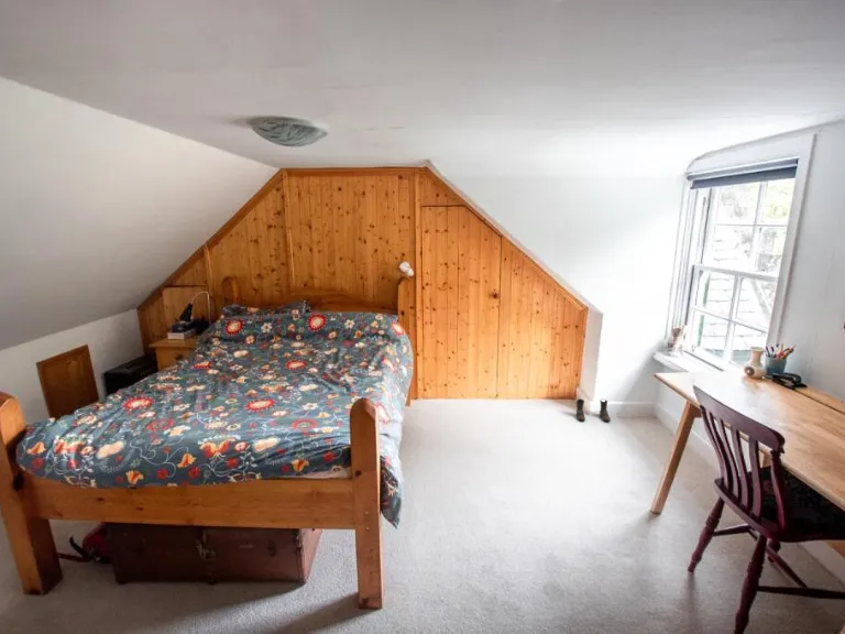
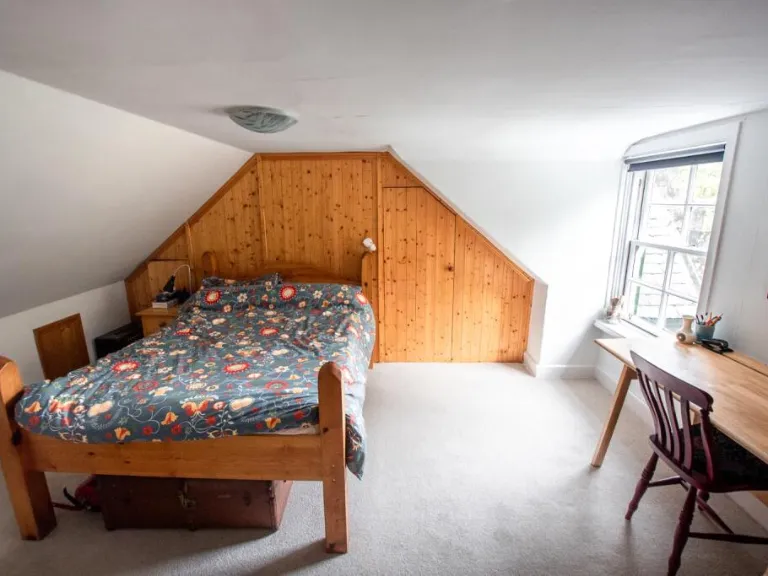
- boots (600, 411)
